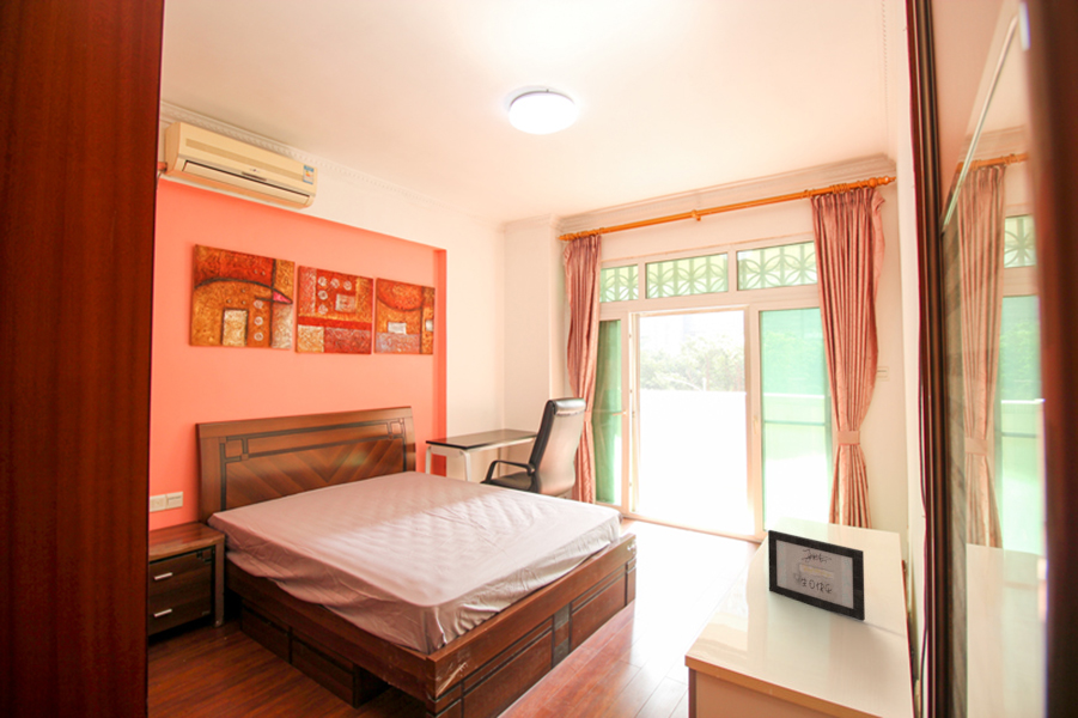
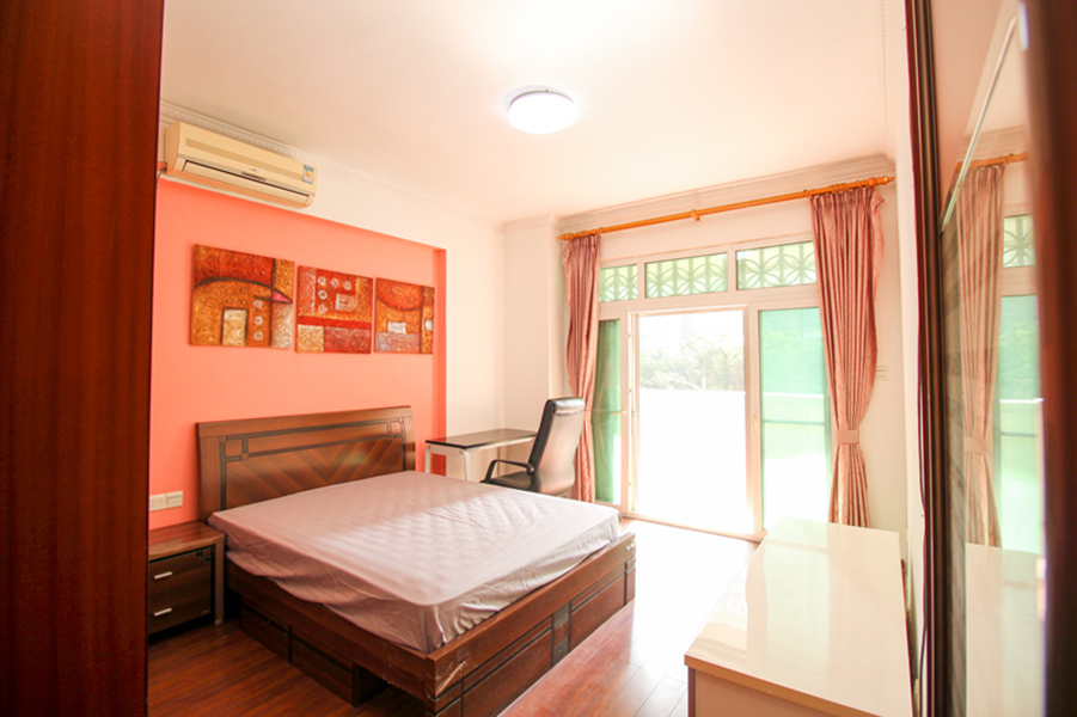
- picture frame (809, 567)
